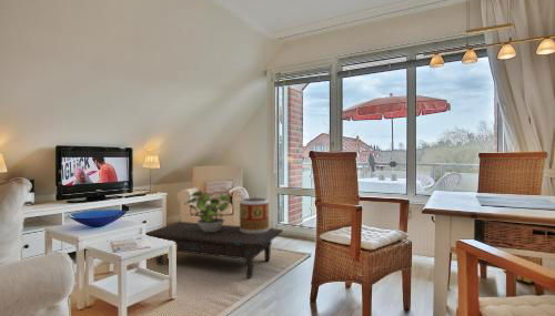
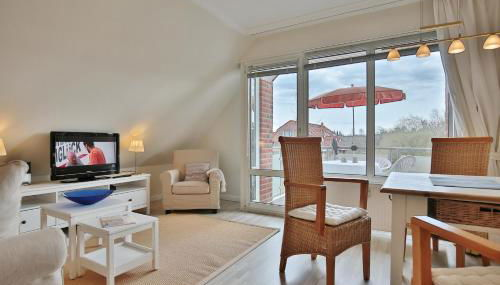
- coffee table (214, 246)
- potted plant (208, 210)
- decorative container (254, 214)
